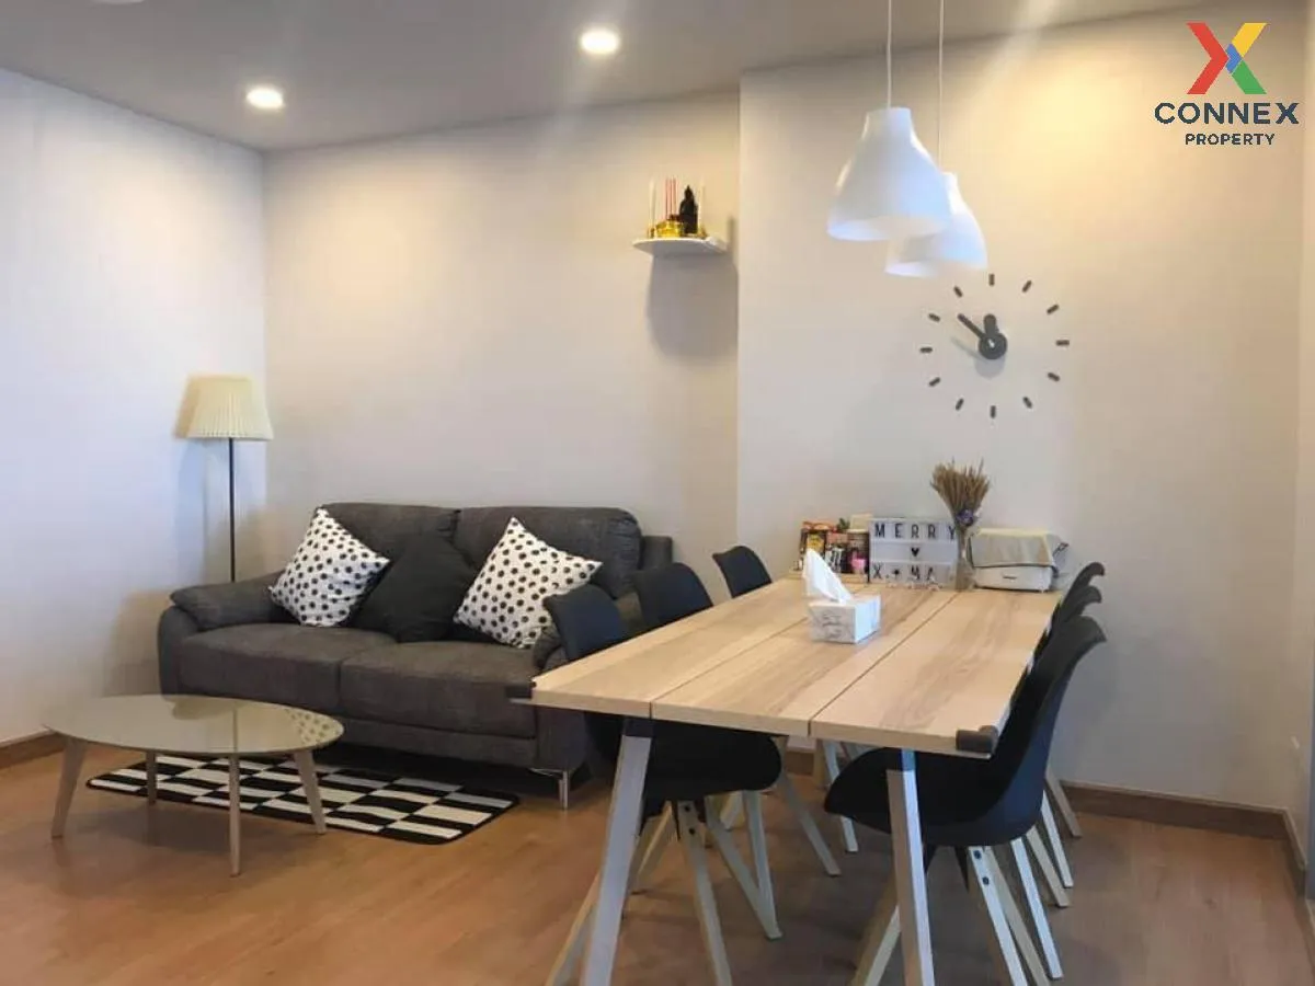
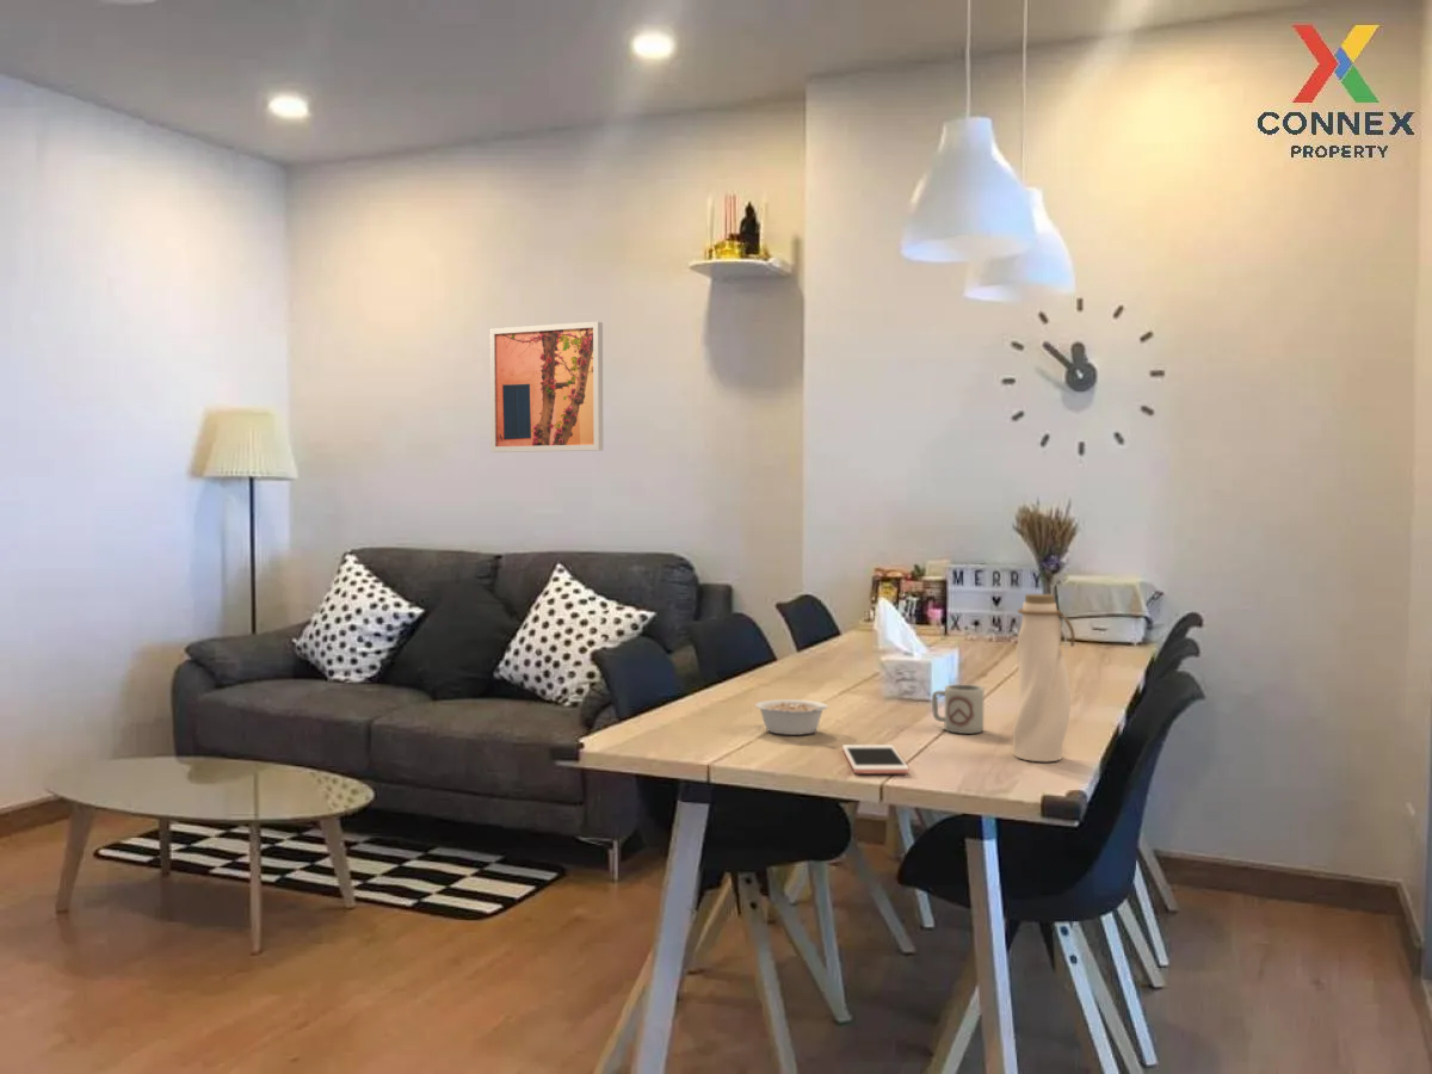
+ legume (794, 715)
+ cell phone (874, 758)
+ water bottle (1043, 675)
+ cup (957, 708)
+ wall art (545, 388)
